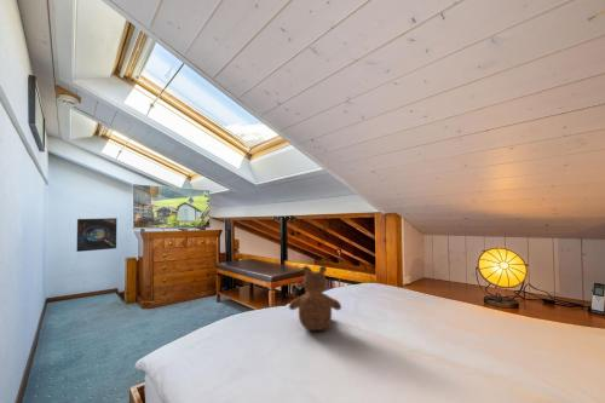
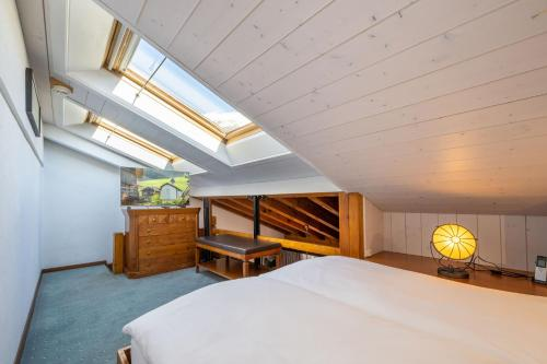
- teddy bear (315, 294)
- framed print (97, 234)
